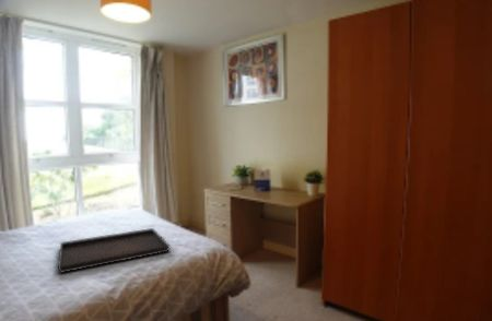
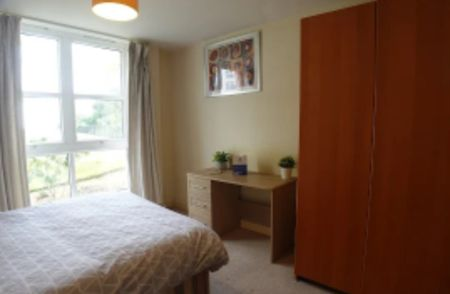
- serving tray (114, 247)
